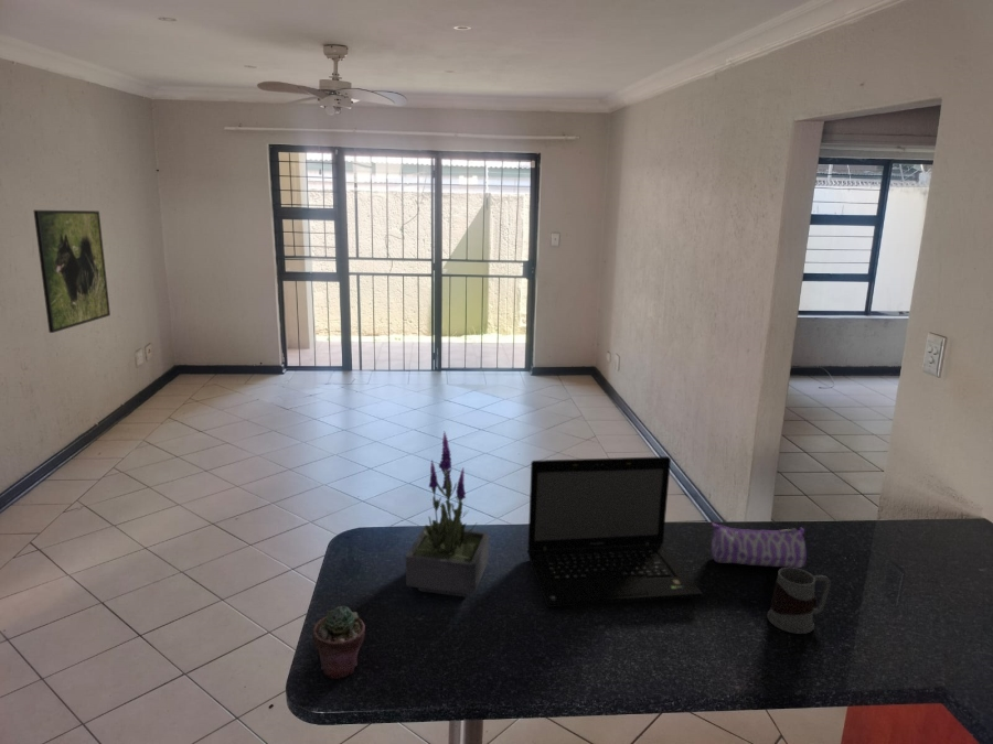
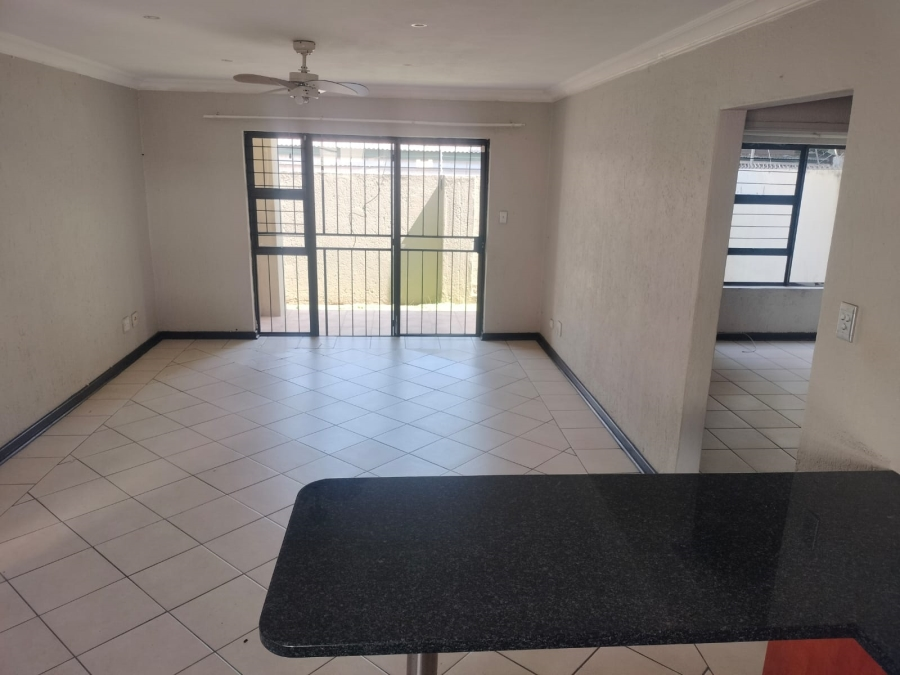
- potted succulent (339, 639)
- laptop (612, 528)
- pencil case (758, 544)
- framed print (75, 268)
- mug (800, 597)
- potted plant (449, 508)
